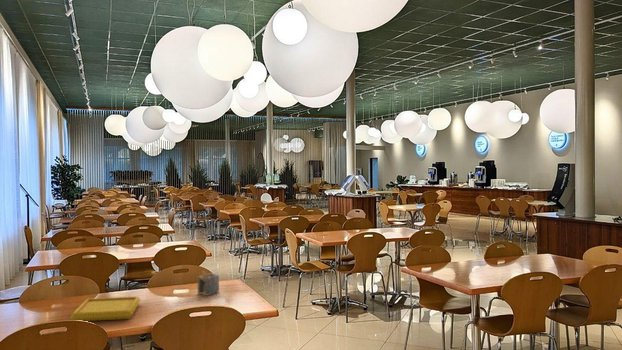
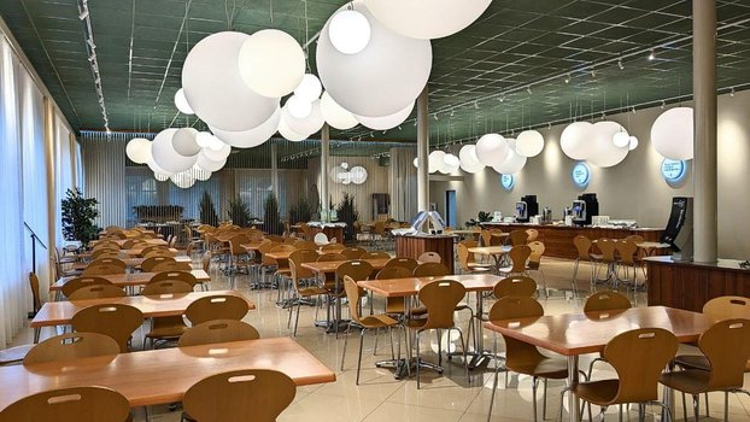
- napkin holder (208, 281)
- serving tray (107, 308)
